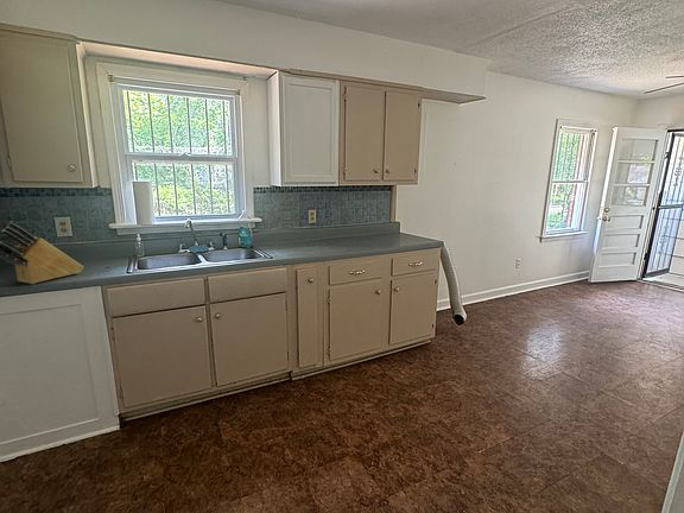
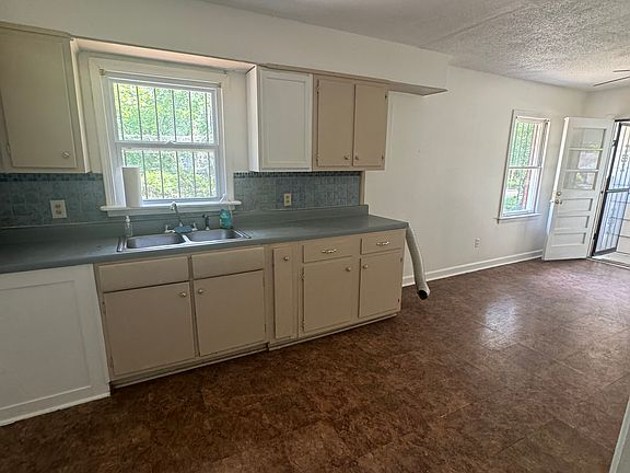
- knife block (38, 248)
